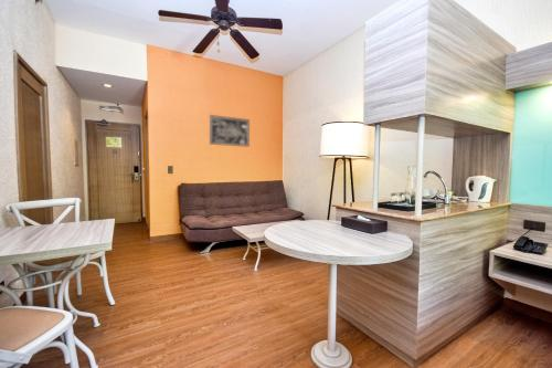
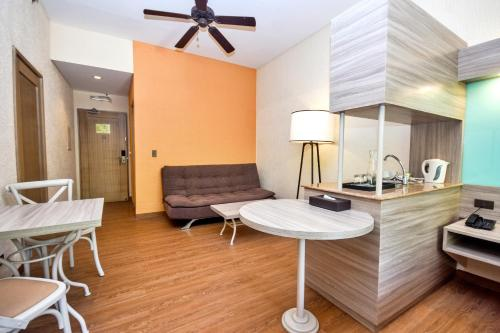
- wall art (230, 132)
